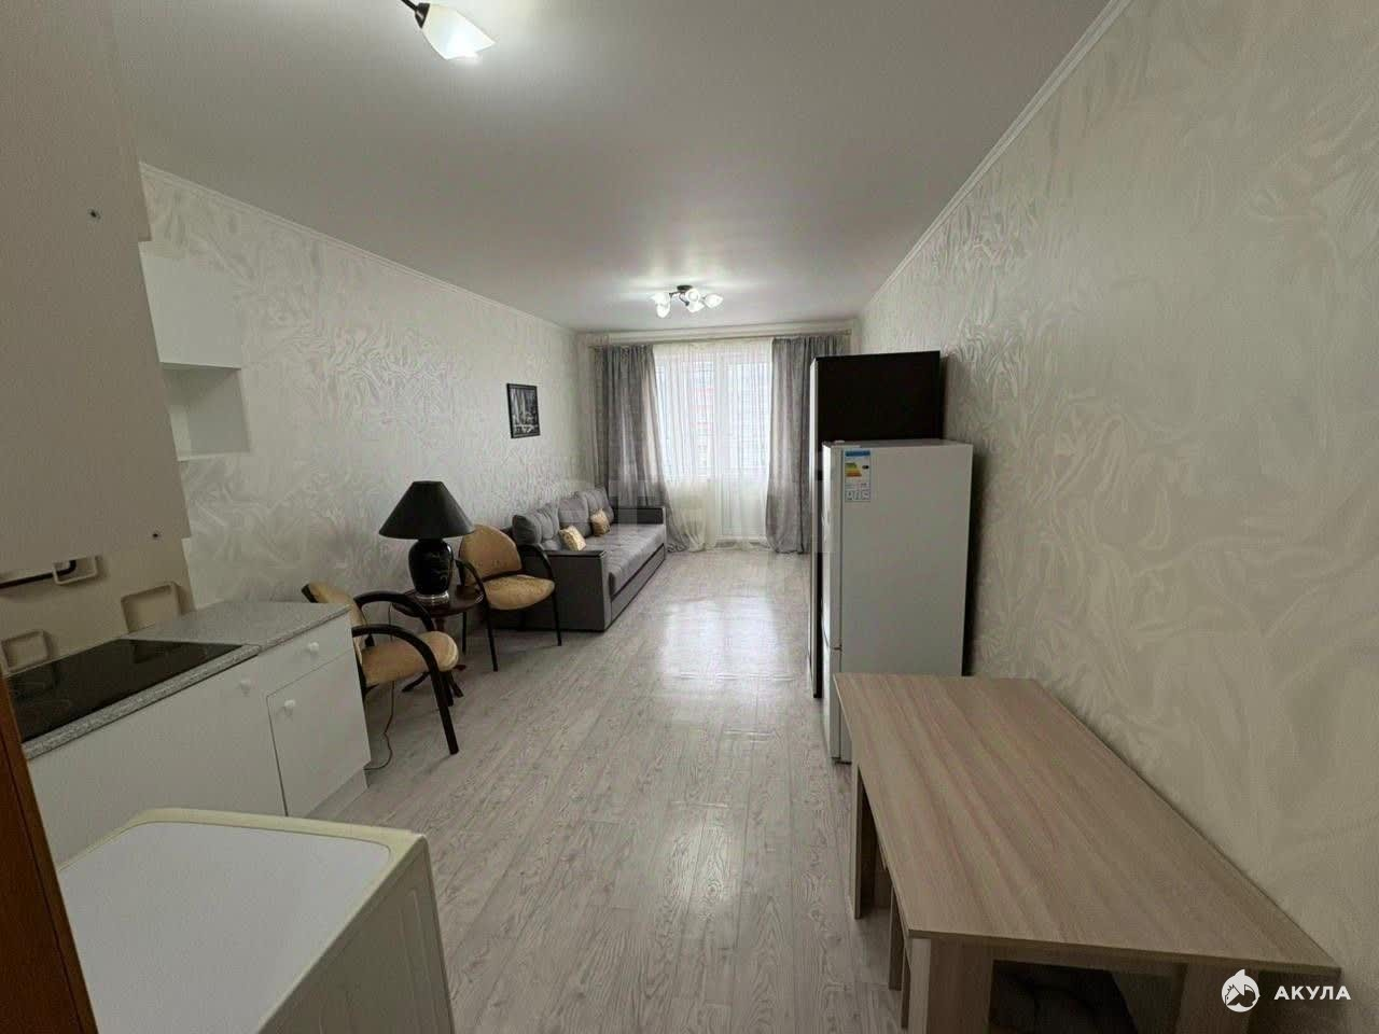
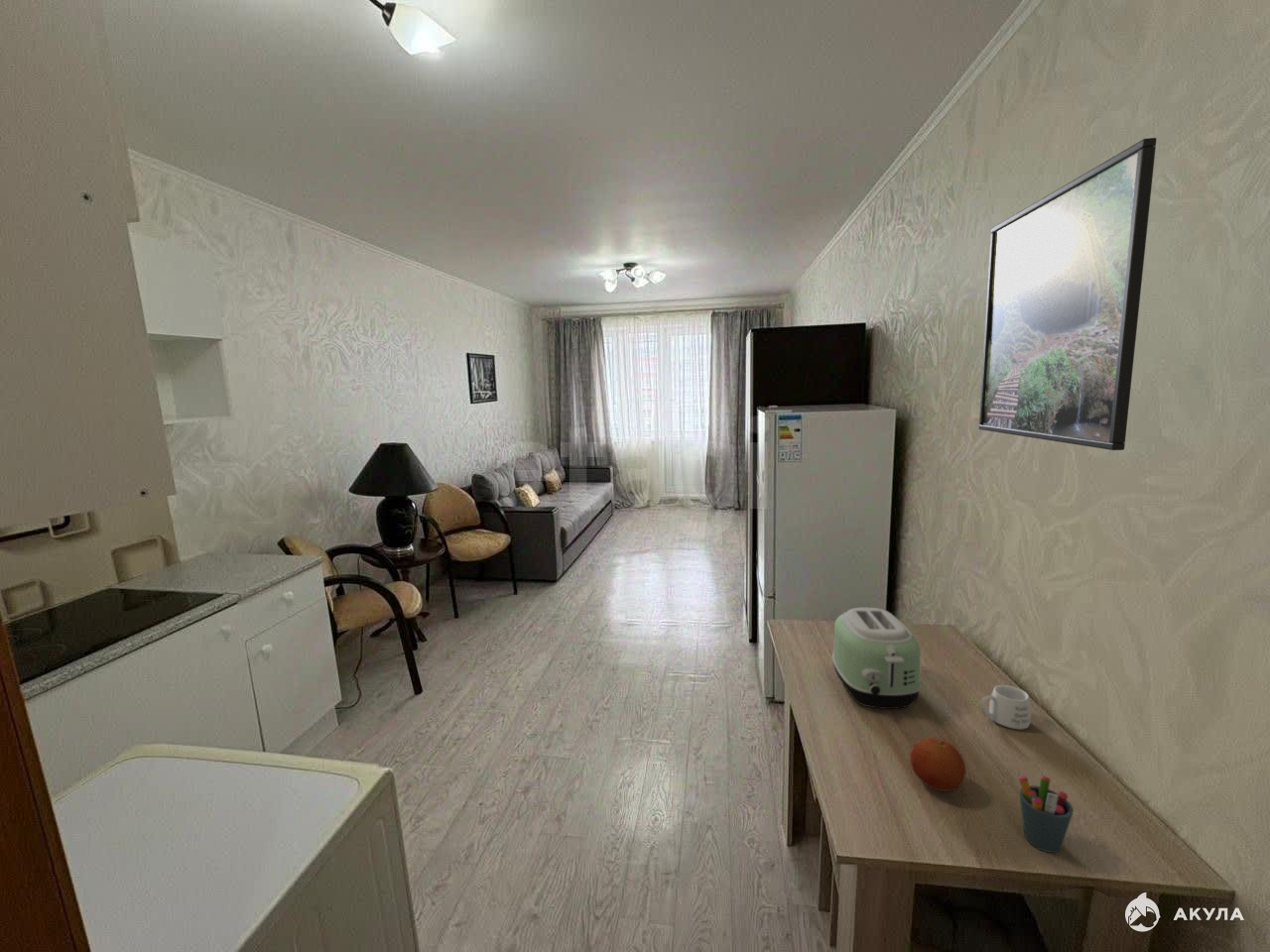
+ pen holder (1044, 809)
+ mug (1003, 706)
+ fruit (937, 763)
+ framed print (1046, 318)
+ toaster (875, 655)
